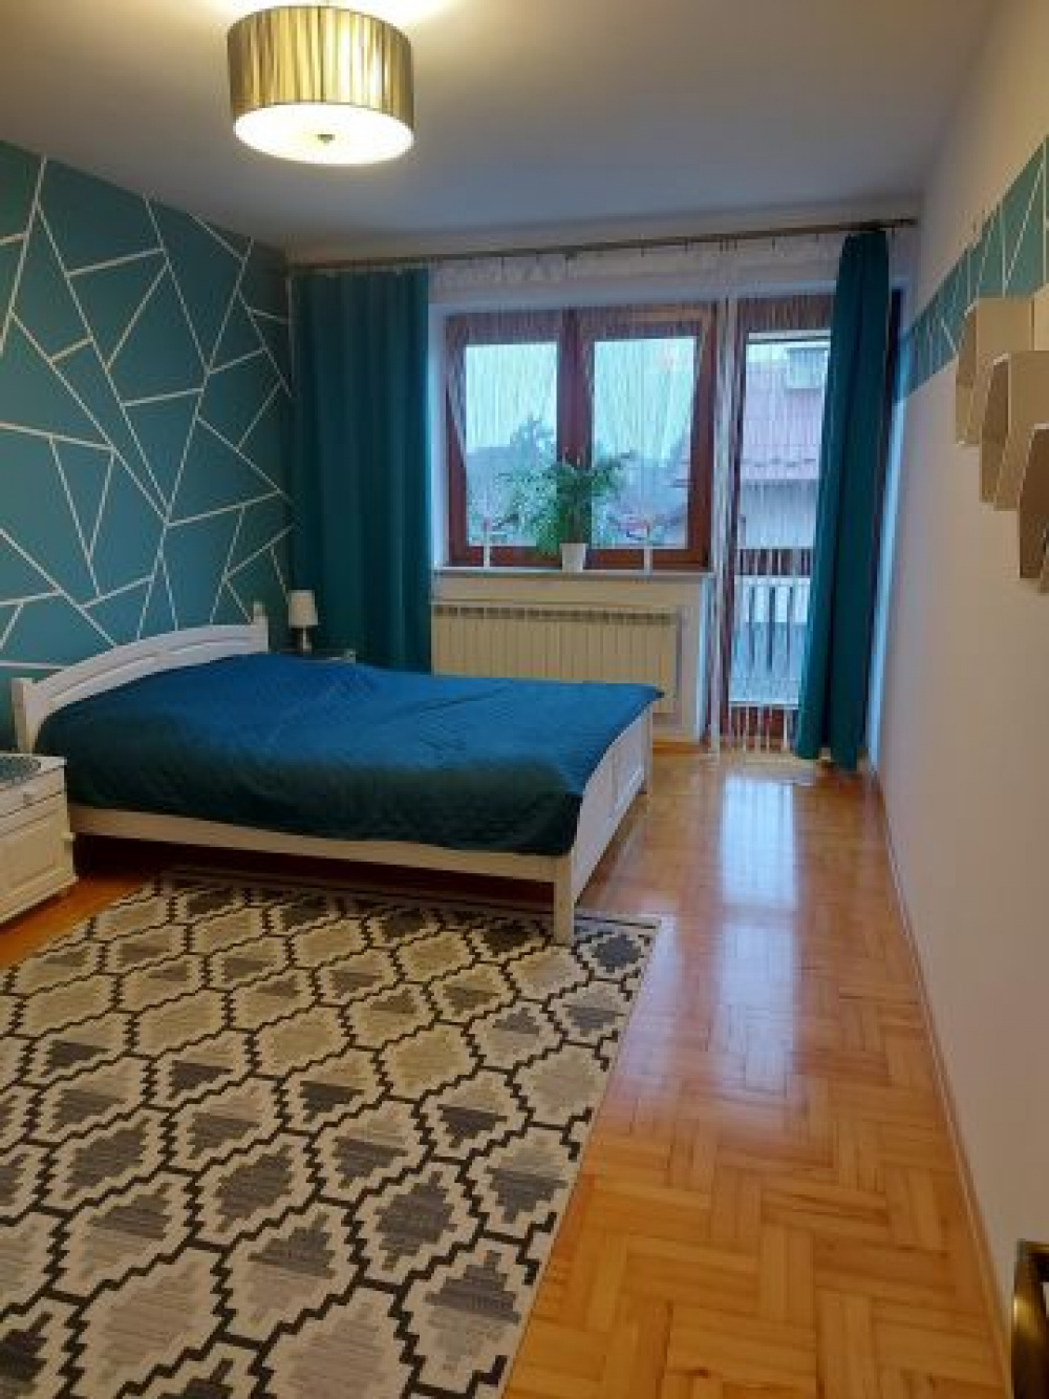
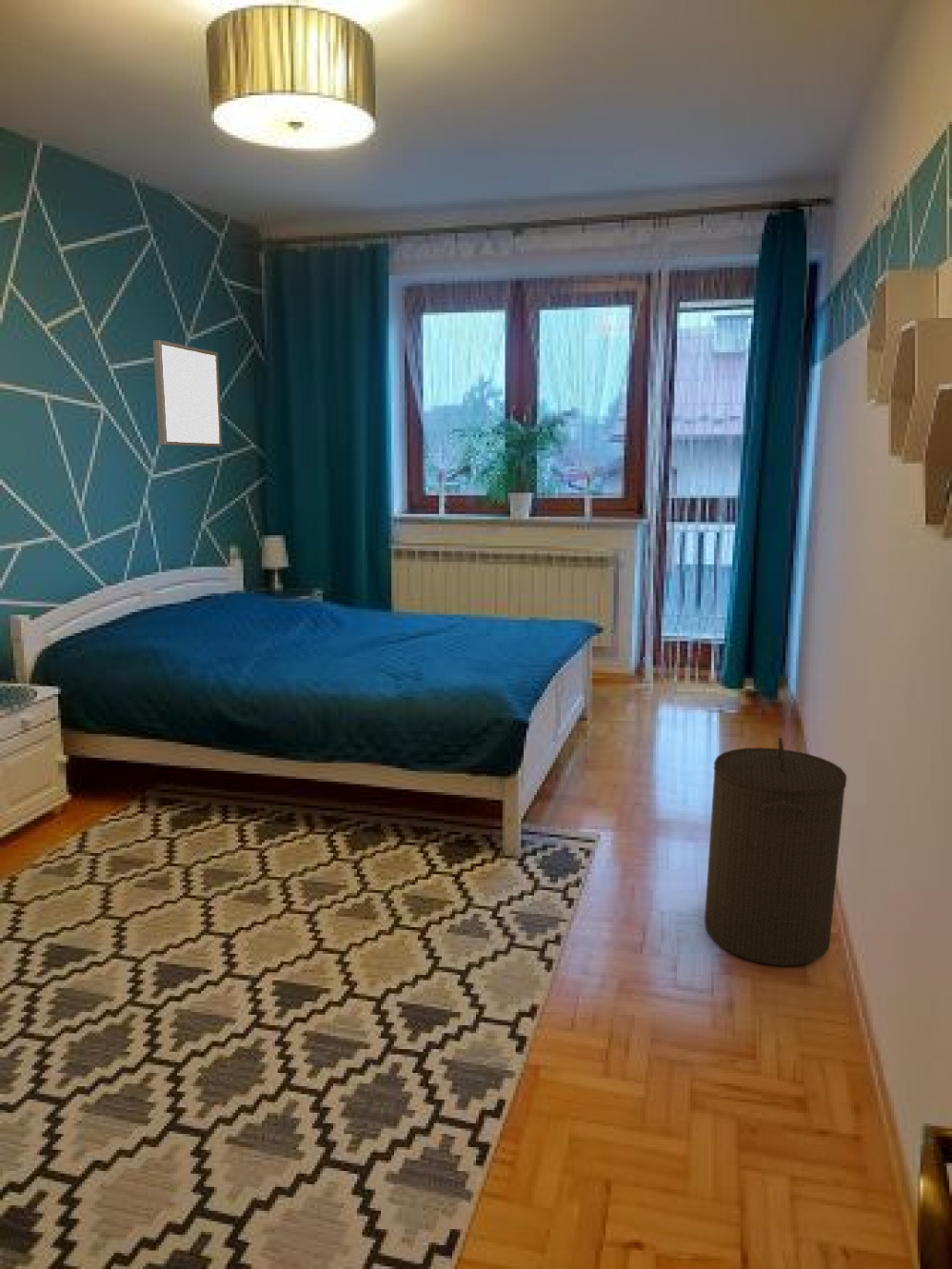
+ laundry hamper (773, 839)
+ wall art (189, 396)
